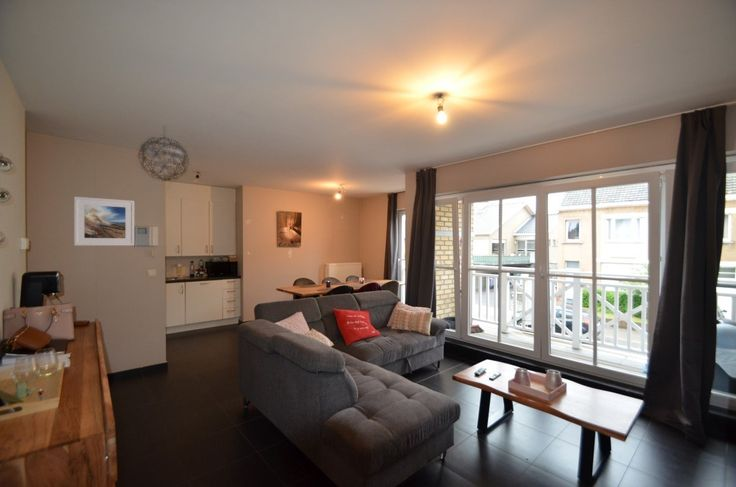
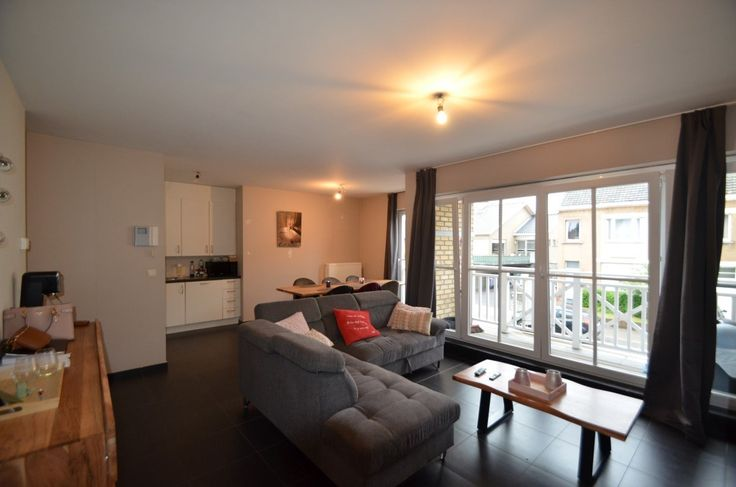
- pendant light (164, 153)
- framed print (105, 222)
